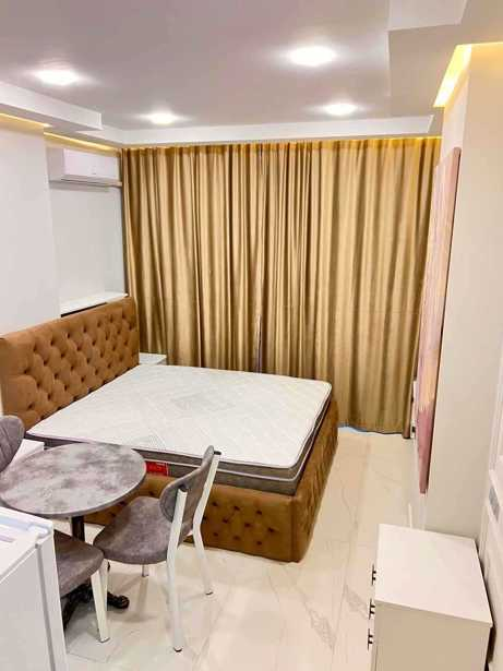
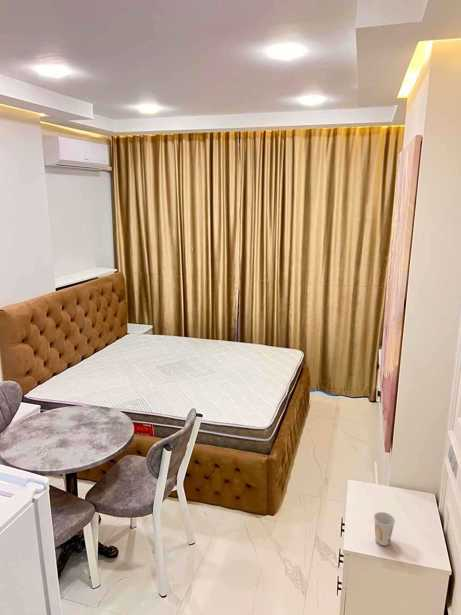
+ cup (383, 529)
